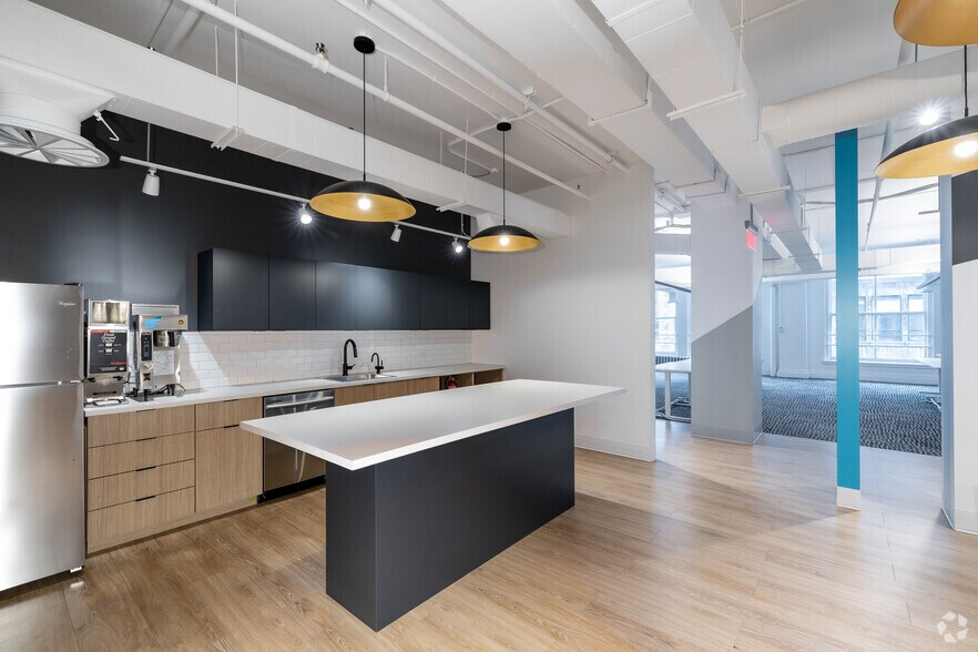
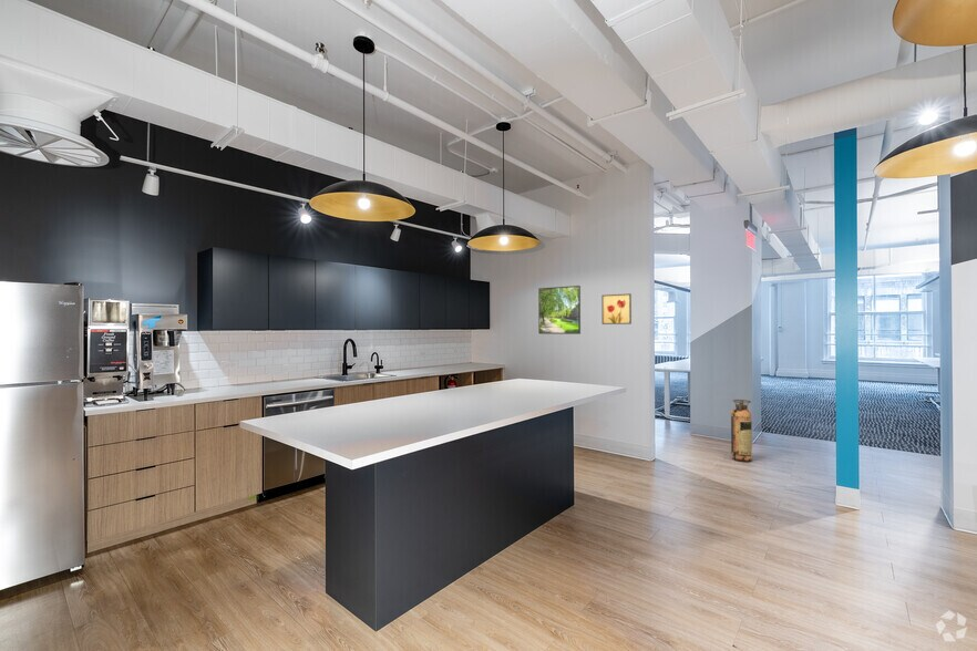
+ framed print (558, 310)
+ fire extinguisher (740, 430)
+ wall art (616, 309)
